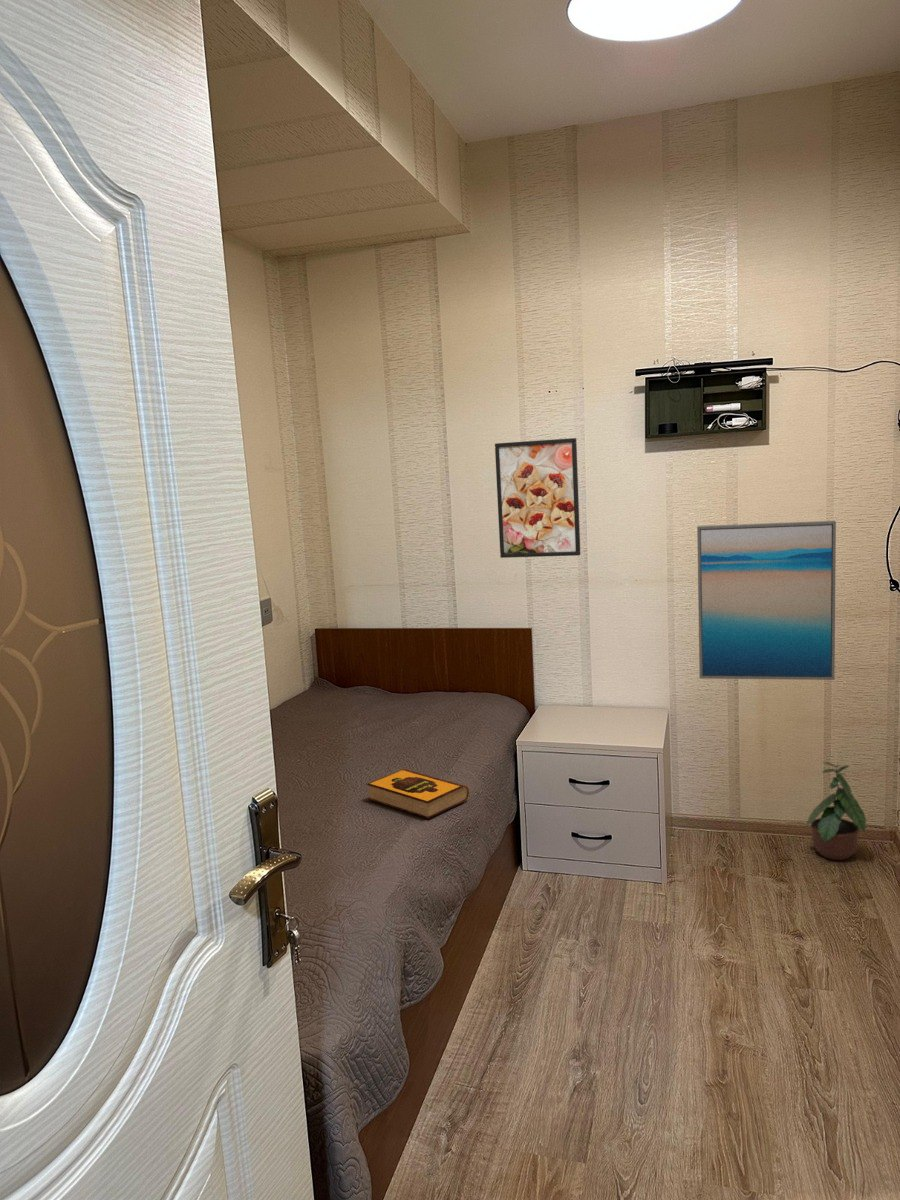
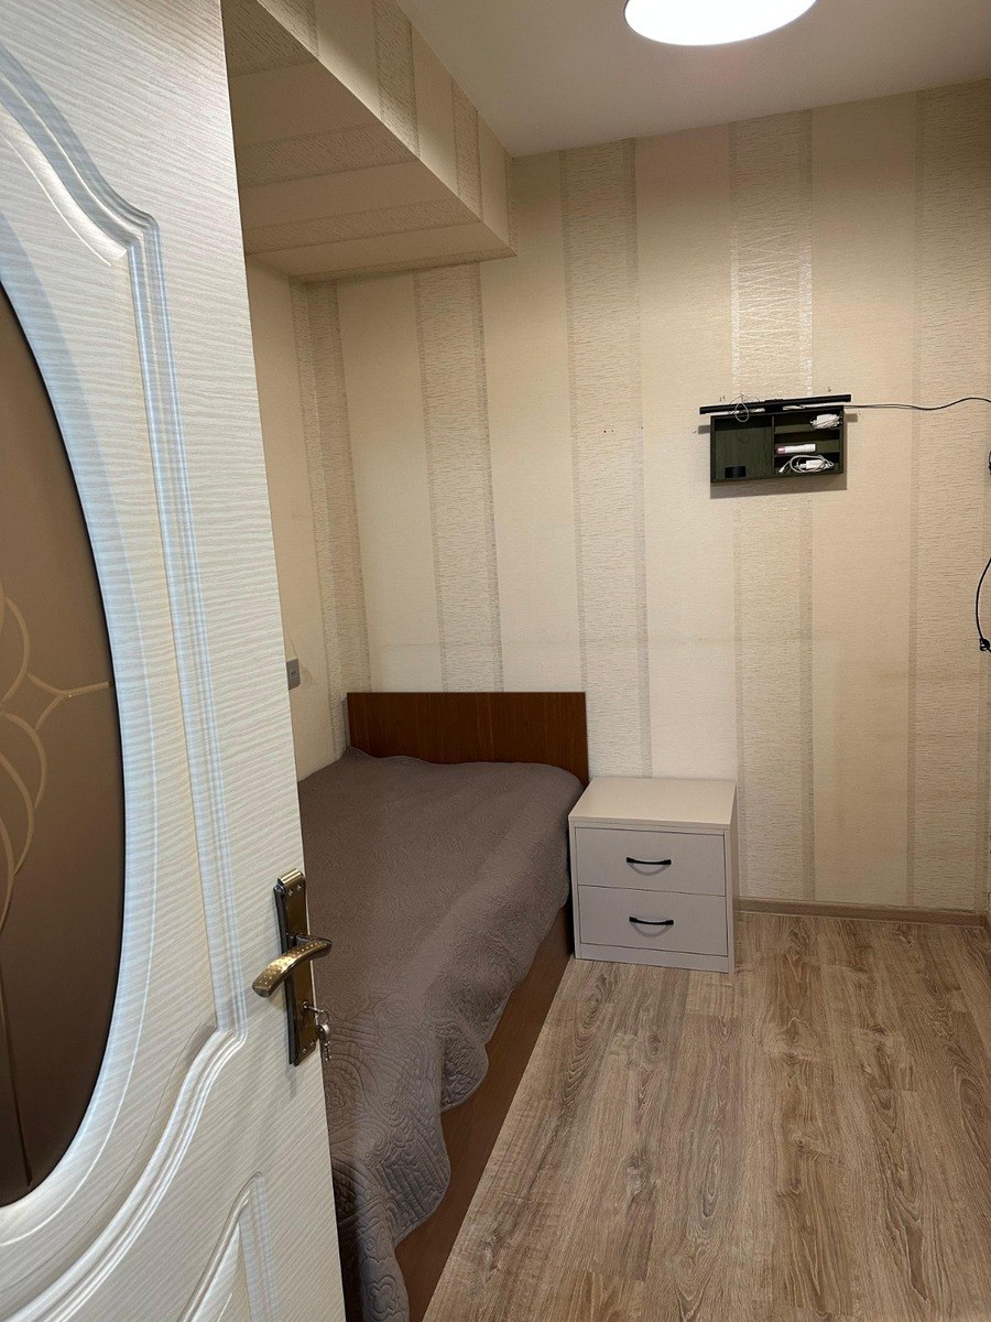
- potted plant (837, 807)
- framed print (537, 499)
- hardback book (418, 791)
- wall art (764, 601)
